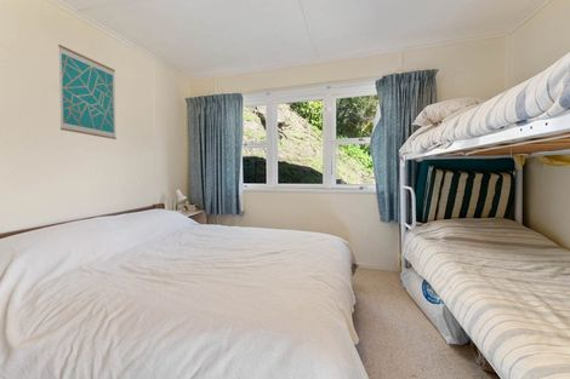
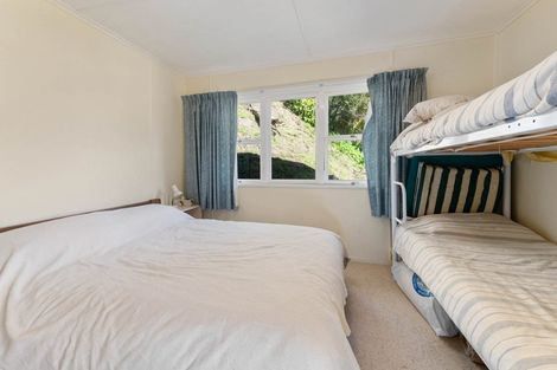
- wall art (90, 97)
